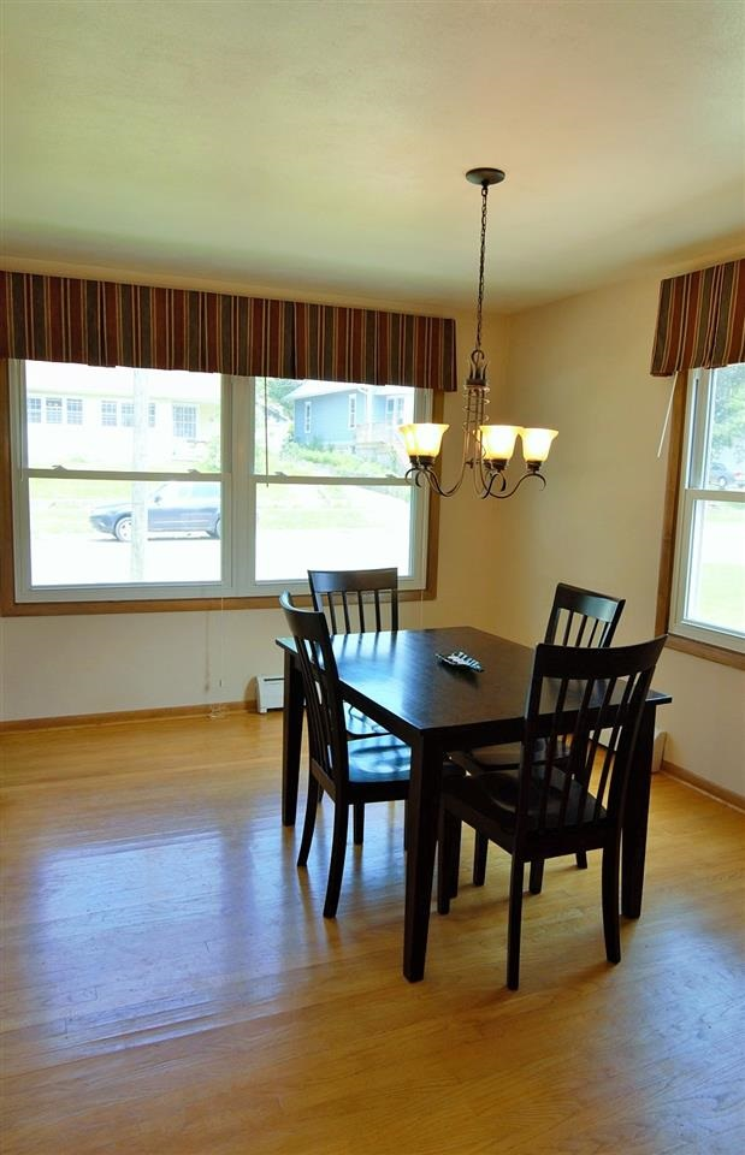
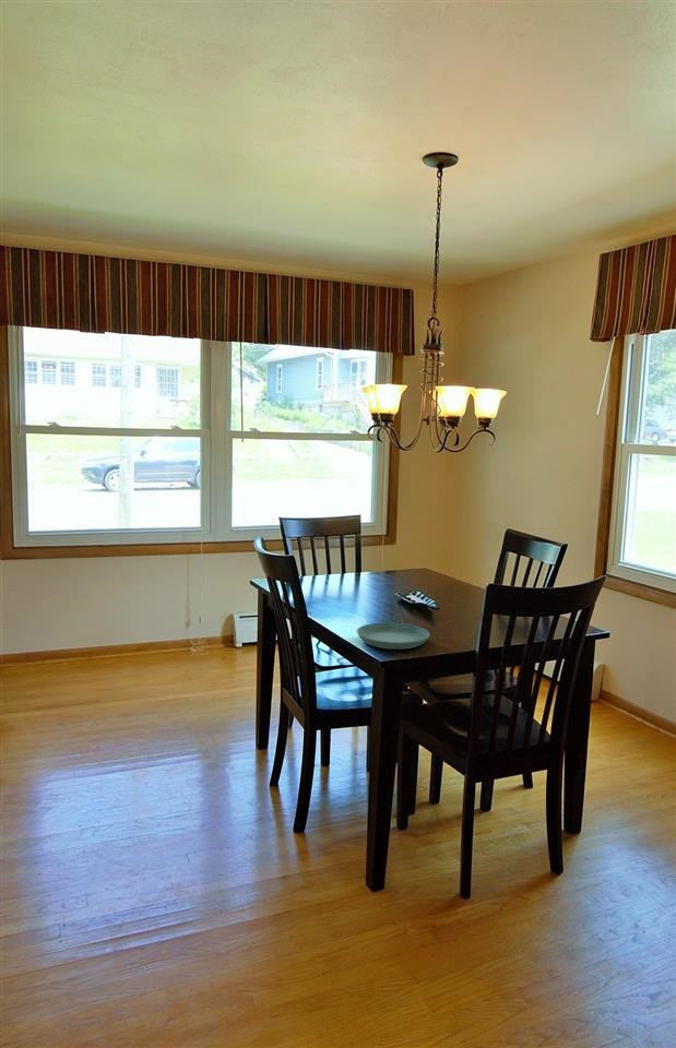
+ saucer (392, 635)
